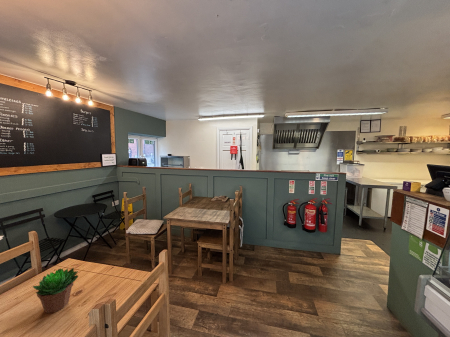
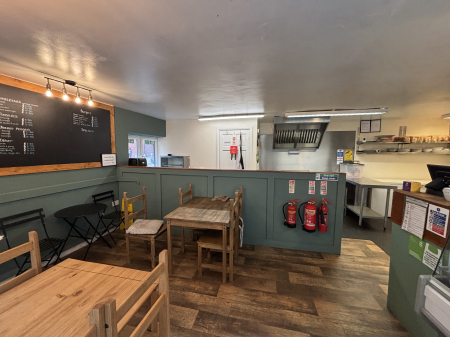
- succulent plant (57, 288)
